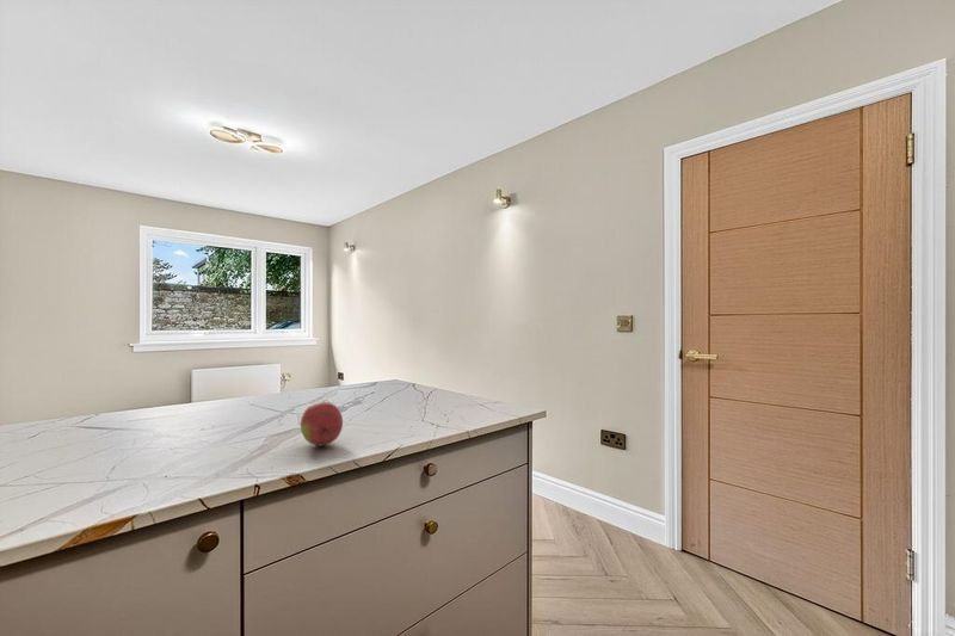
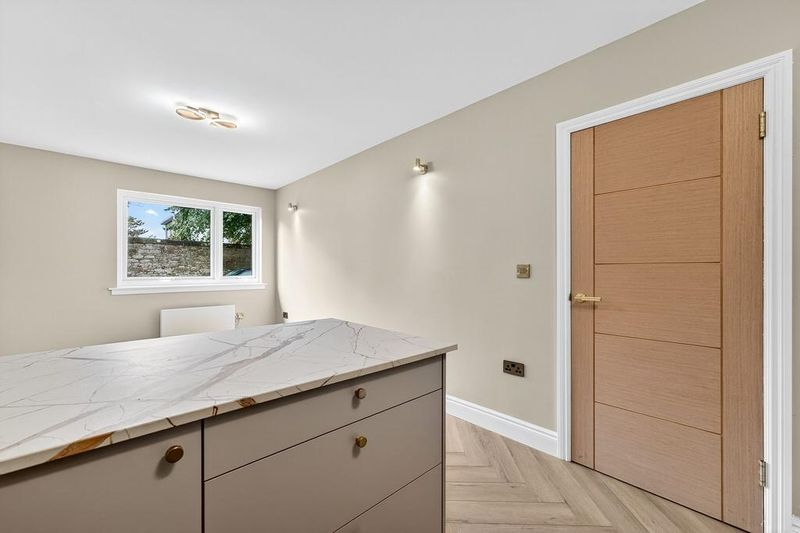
- fruit (321, 422)
